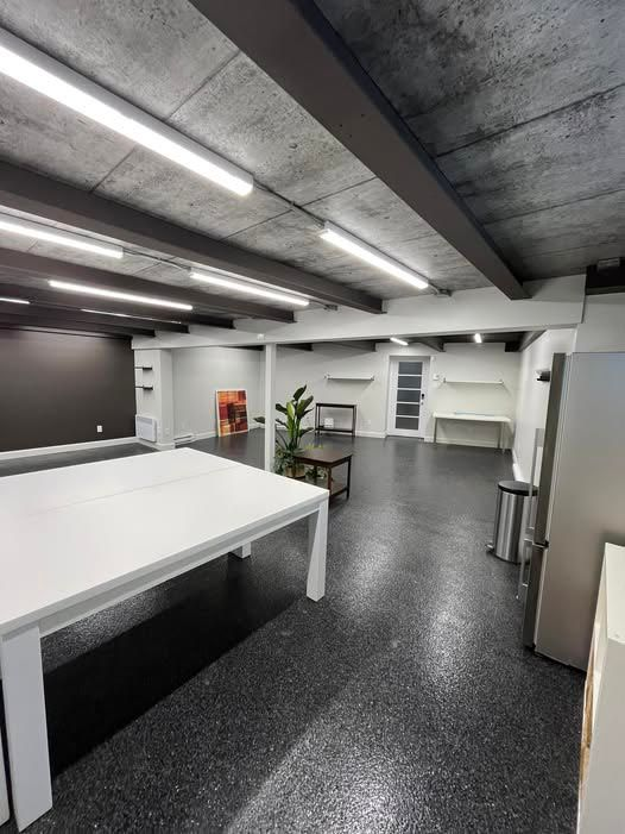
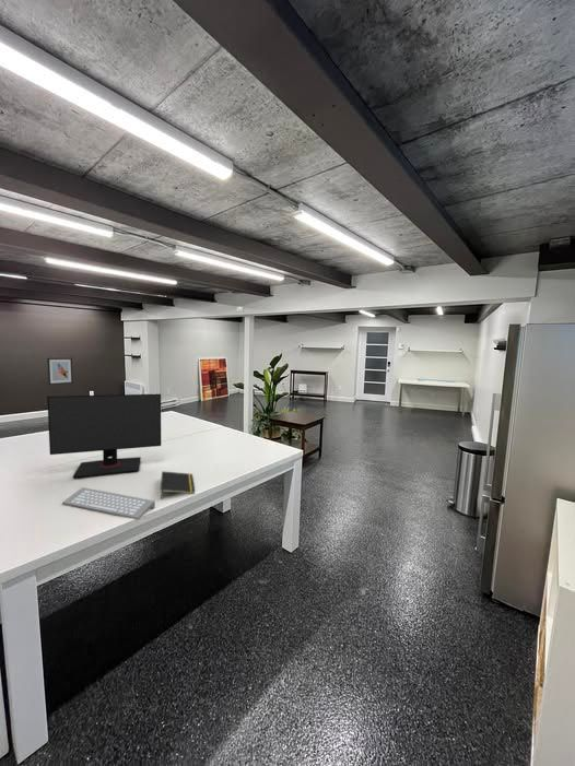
+ notepad (177, 482)
+ wall art (60, 370)
+ computer keyboard (108, 502)
+ computer monitor (108, 432)
